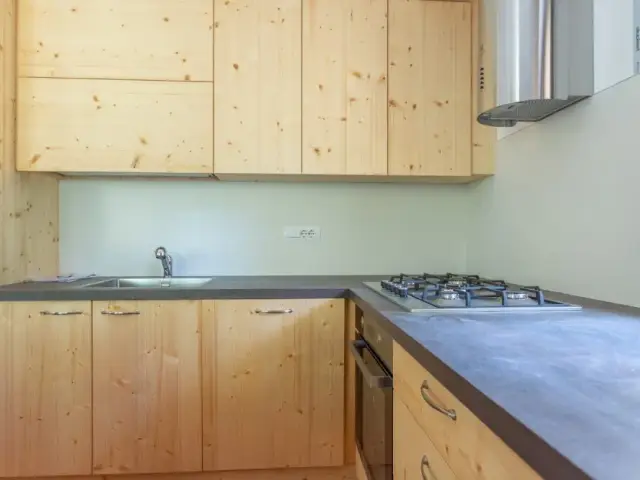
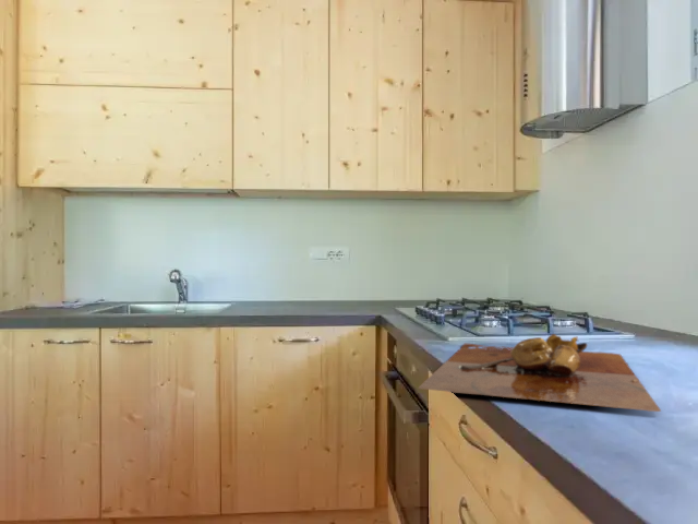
+ cutting board (534, 353)
